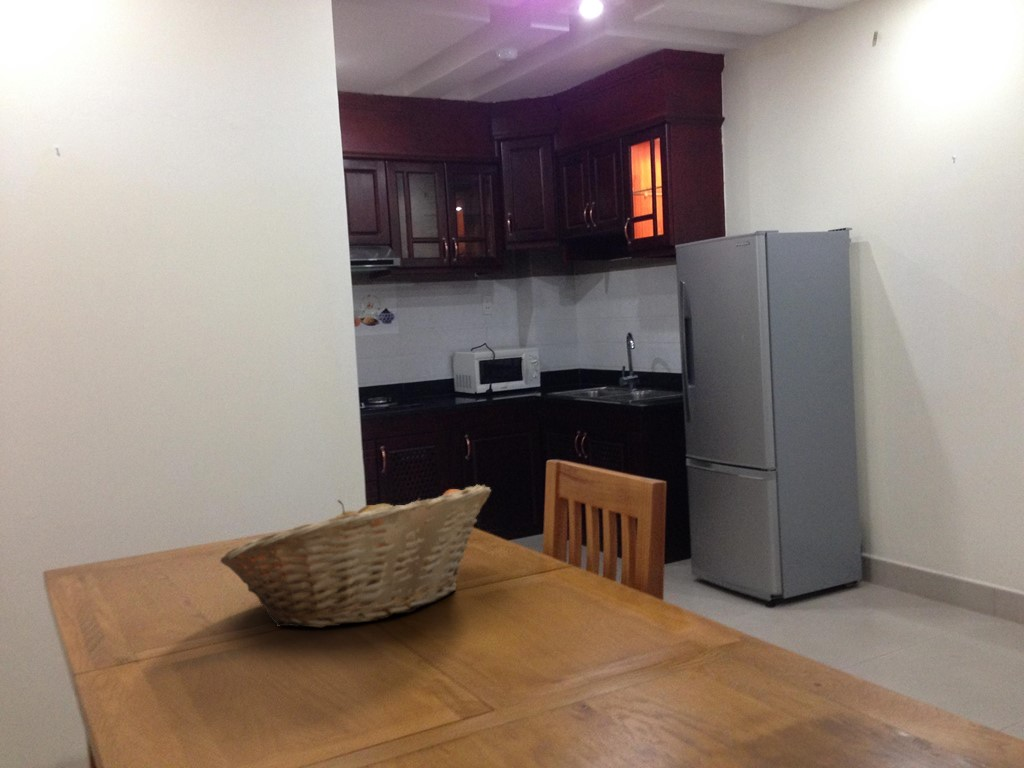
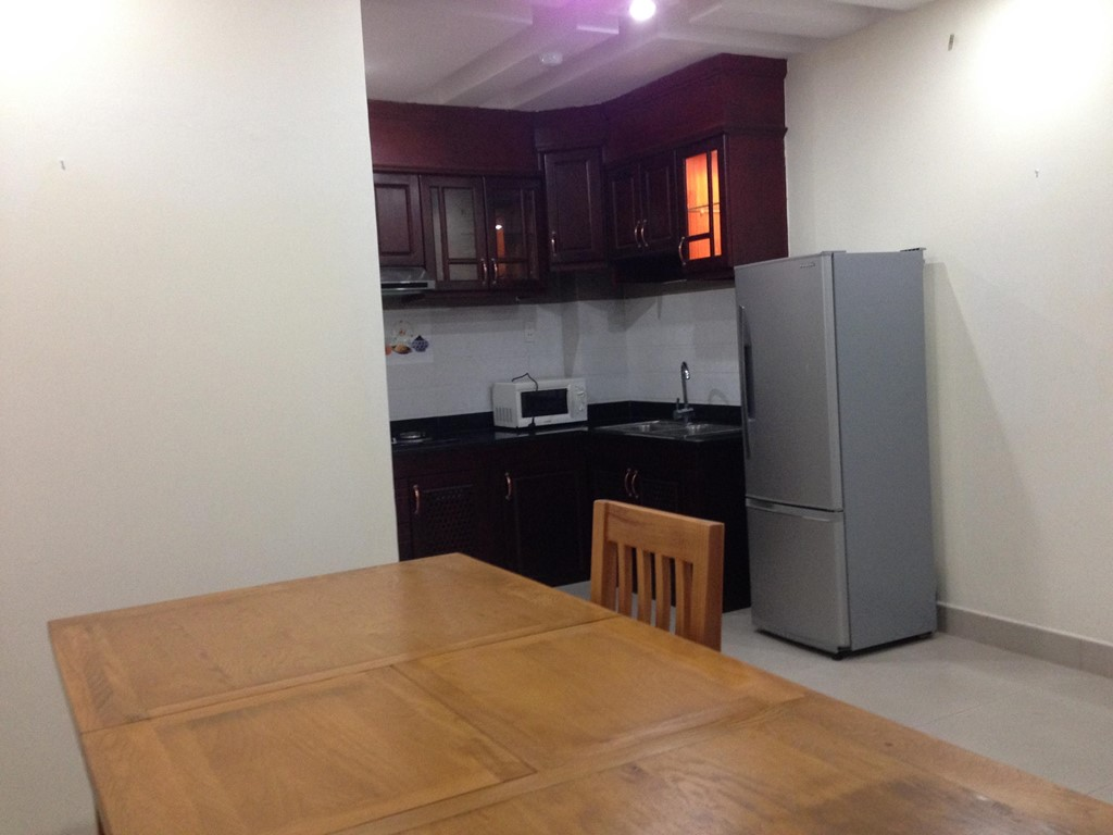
- fruit basket (364, 545)
